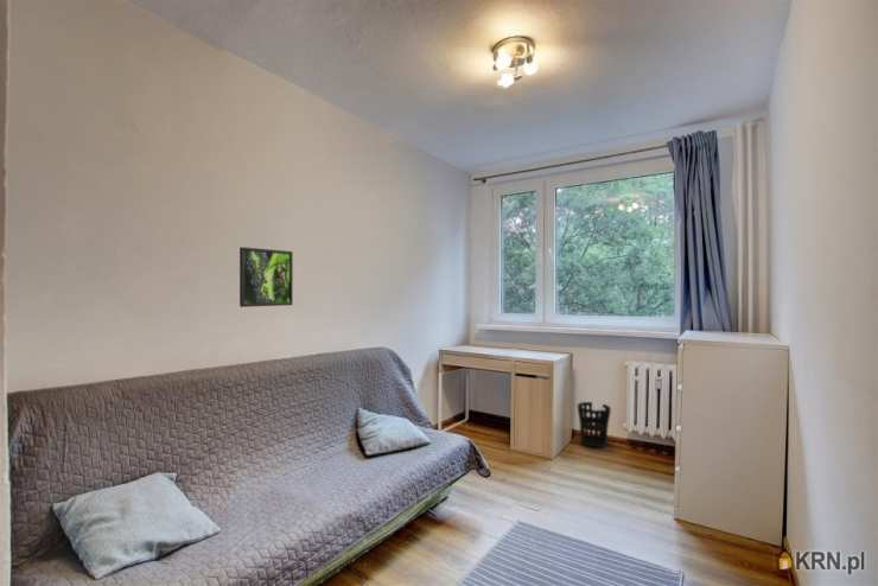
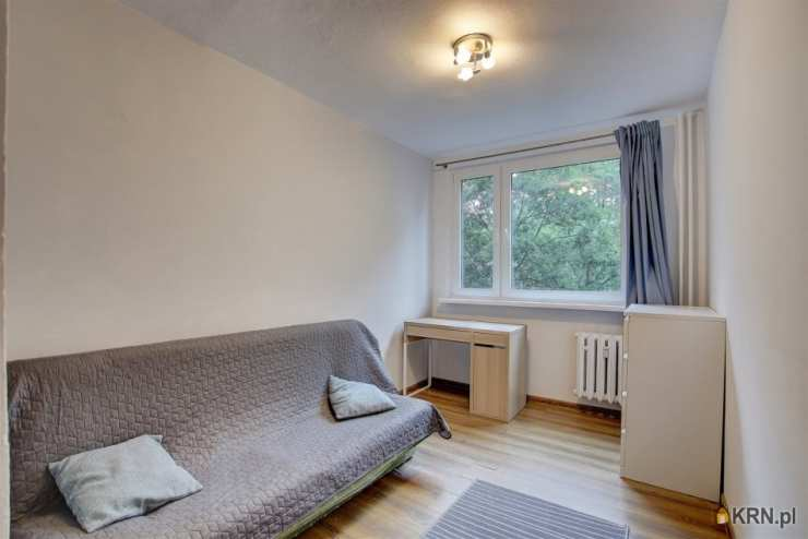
- wastebasket (593, 425)
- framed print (267, 278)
